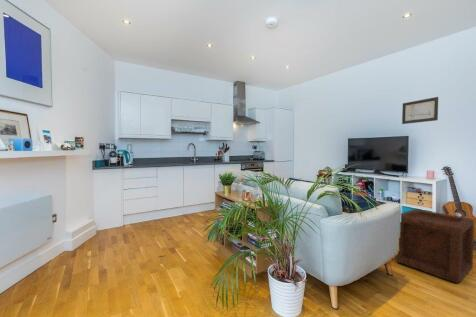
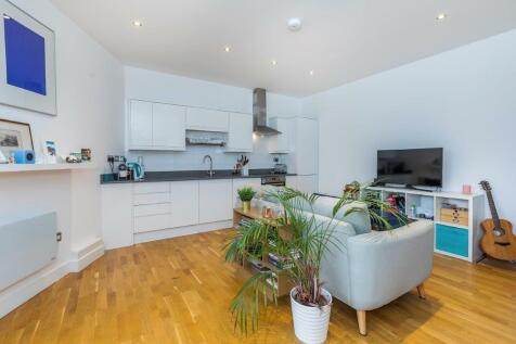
- ottoman (433, 240)
- wall art (419, 111)
